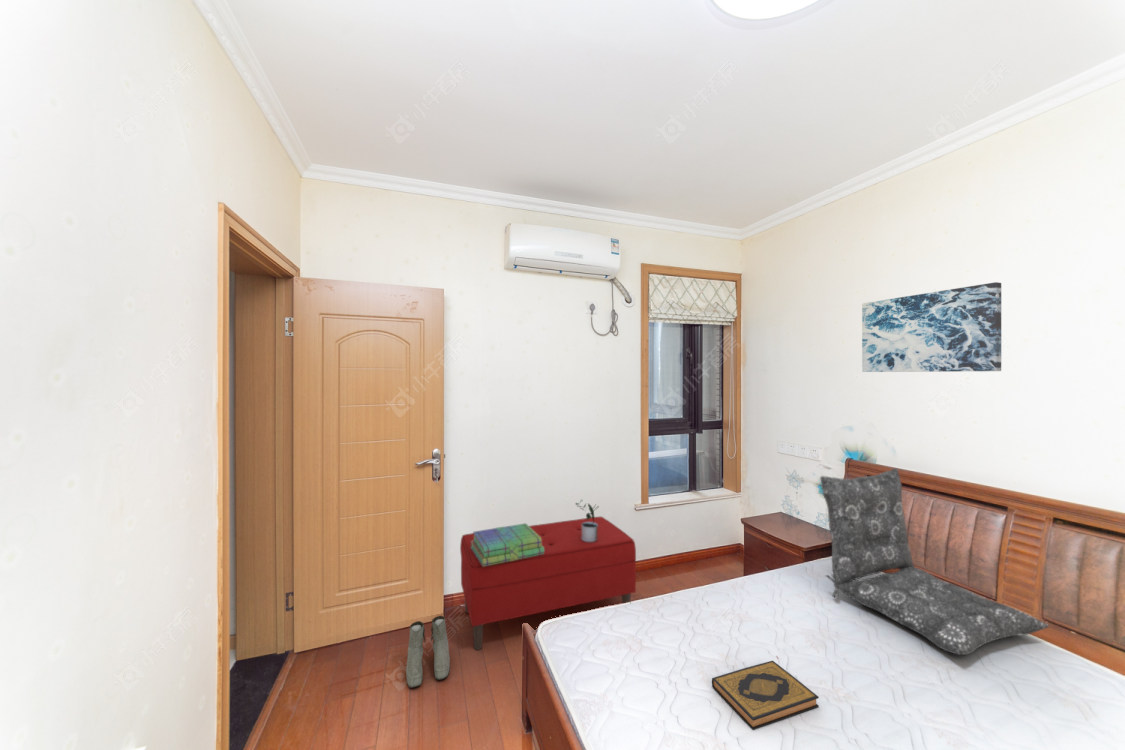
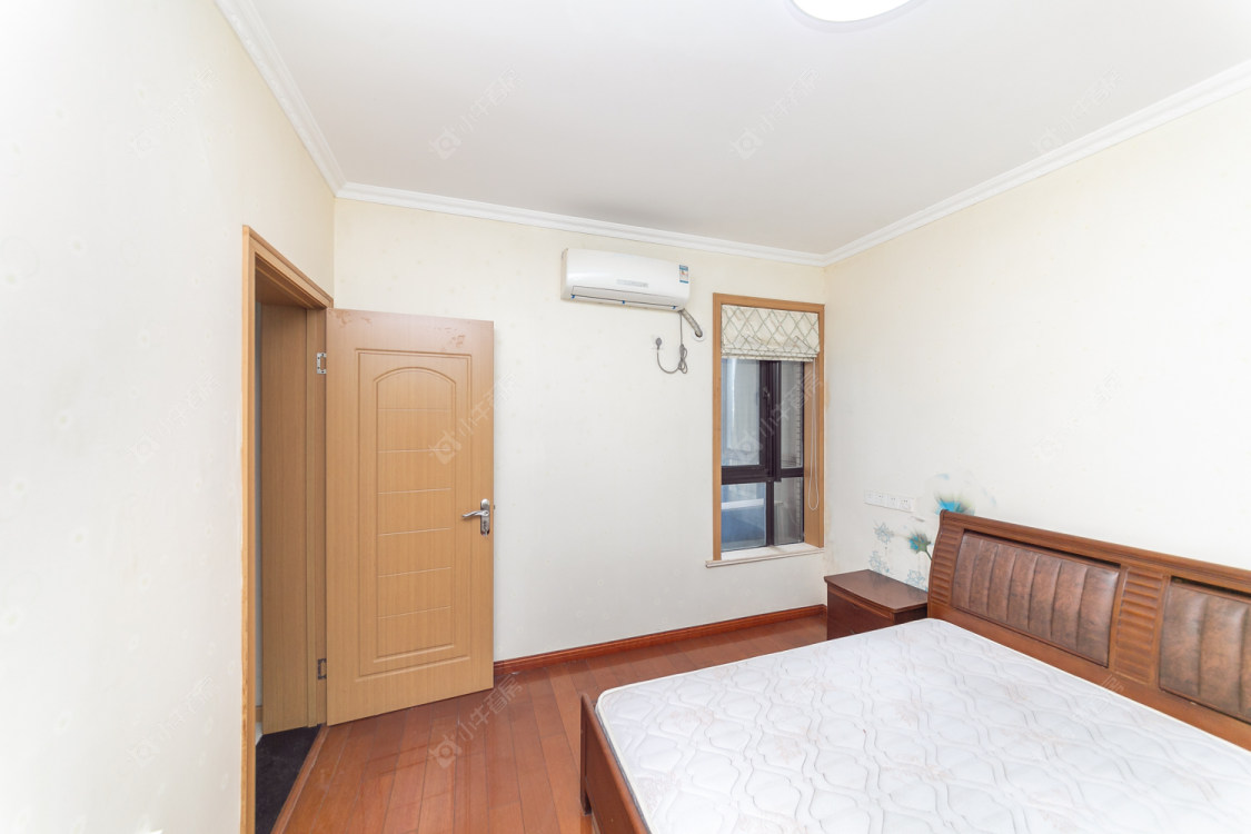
- boots (433, 647)
- wall art (923, 333)
- seat cushion (909, 548)
- stack of books (506, 542)
- bench (546, 574)
- hardback book (763, 691)
- potted plant (588, 519)
